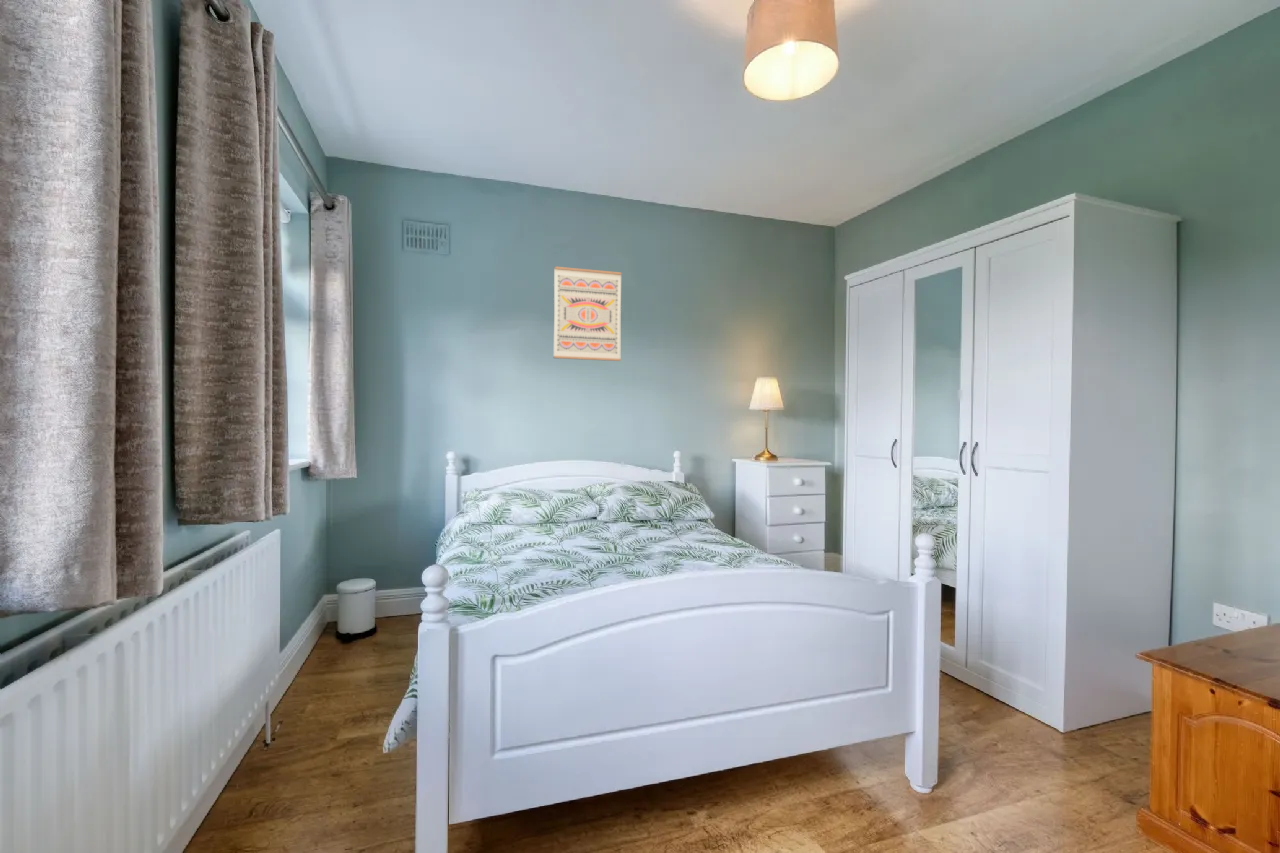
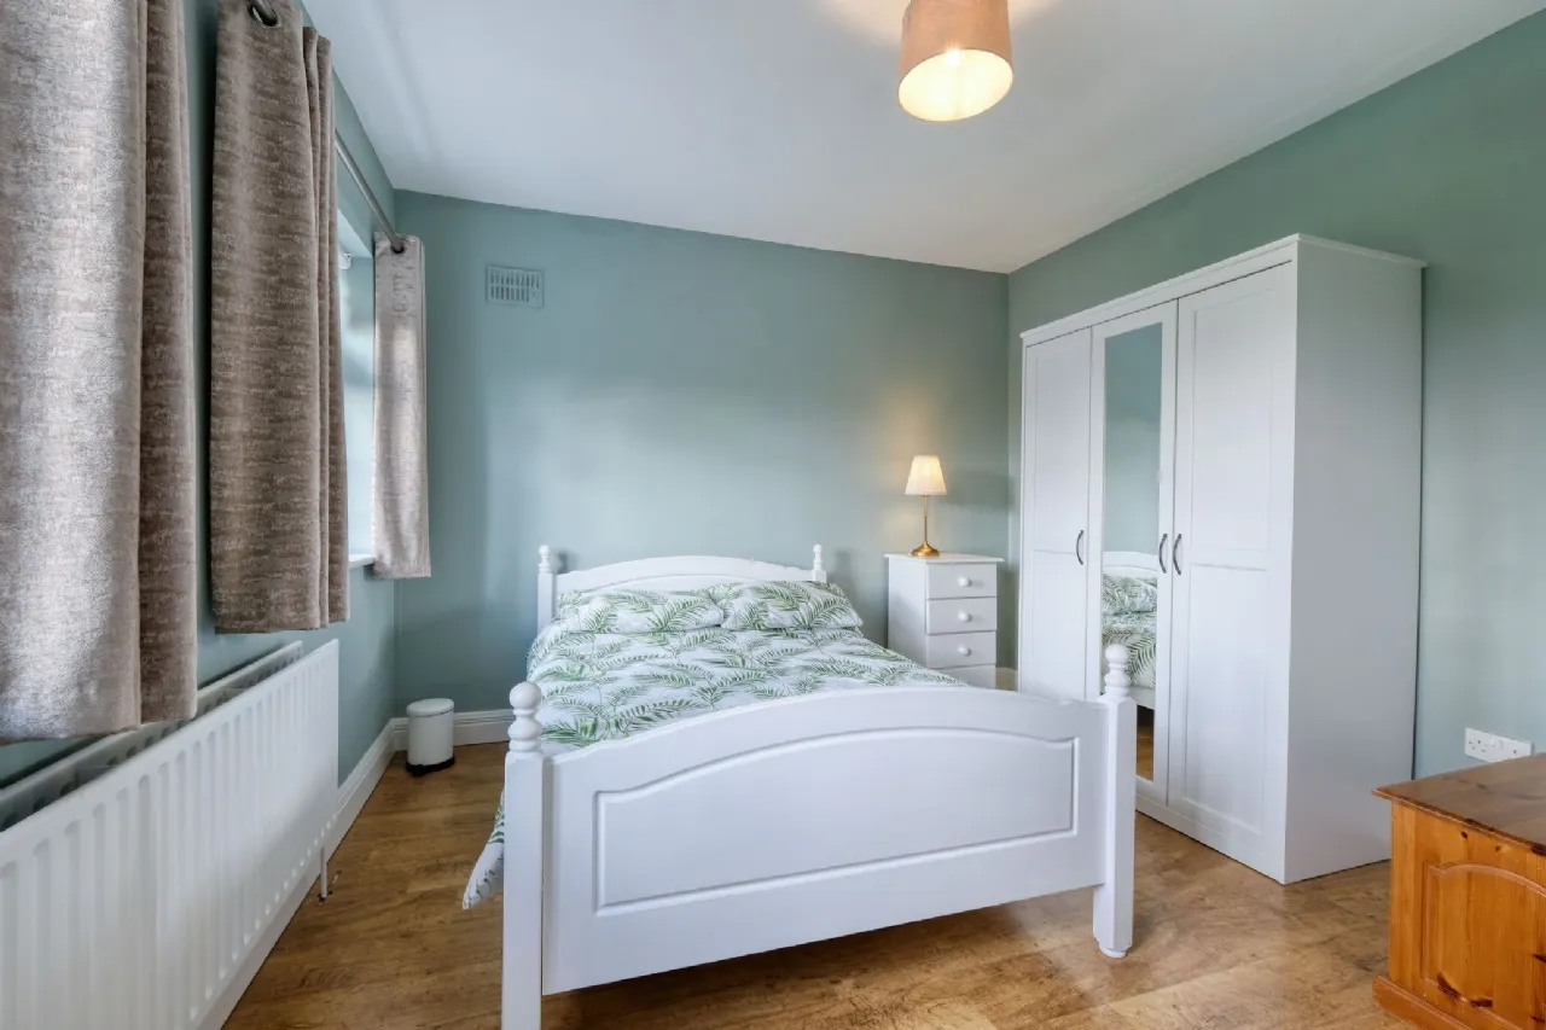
- wall art (587, 314)
